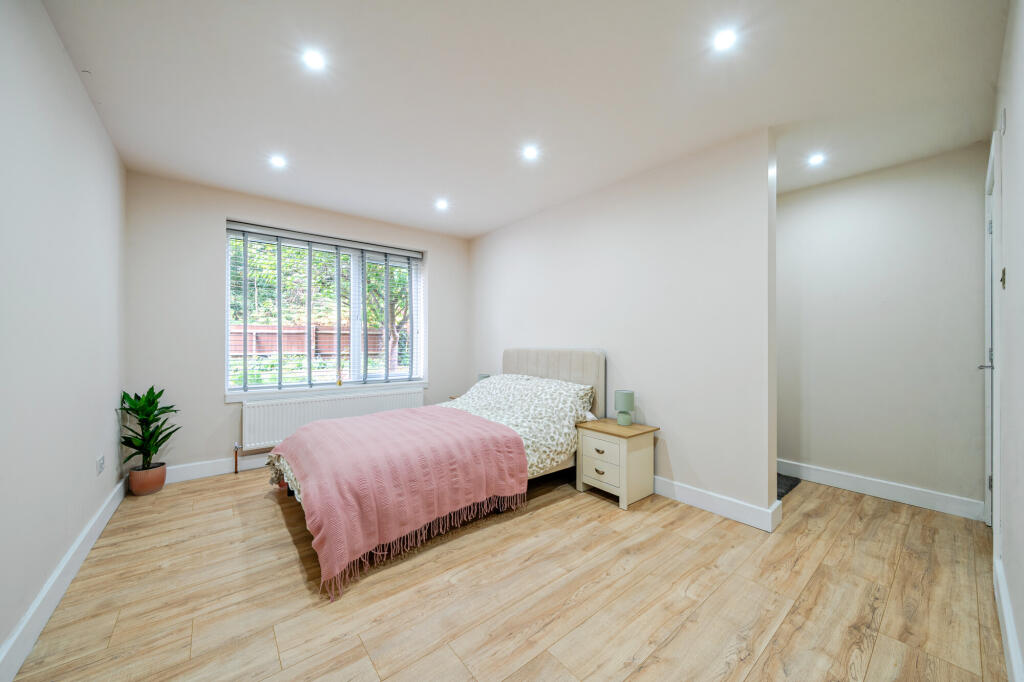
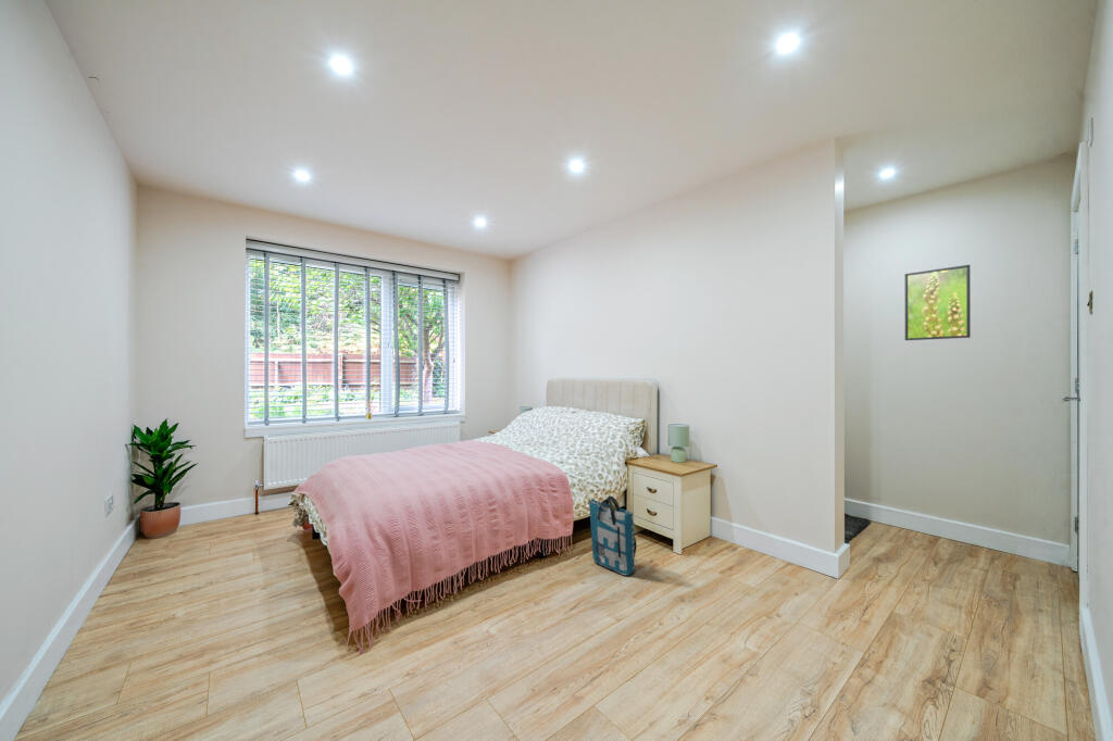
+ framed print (936, 304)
+ tote bag (615, 530)
